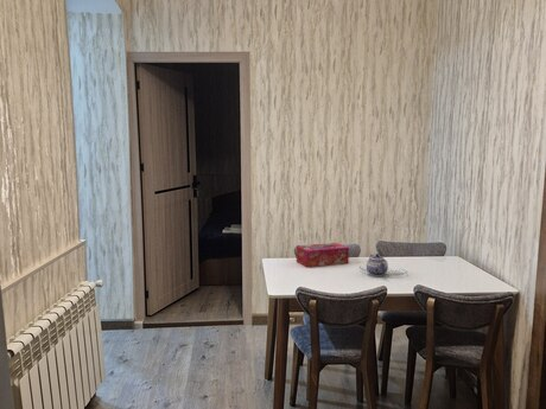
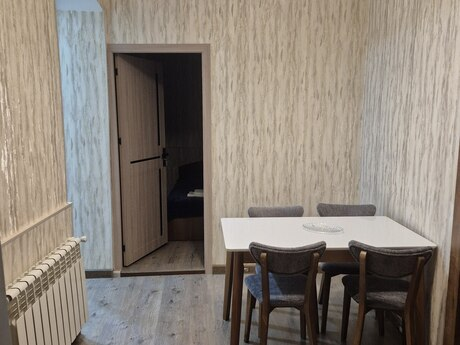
- tissue box (322, 254)
- teapot (376, 263)
